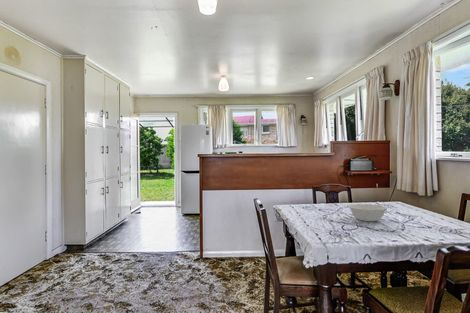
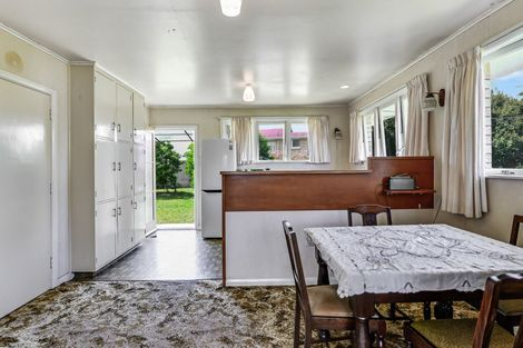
- bowl (367, 212)
